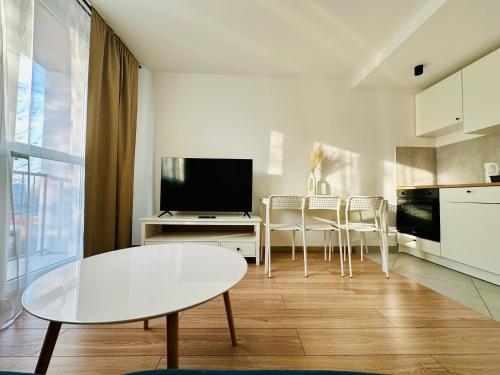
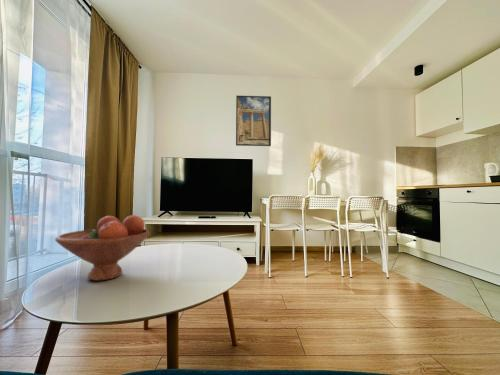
+ fruit bowl (106, 246)
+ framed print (253, 120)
